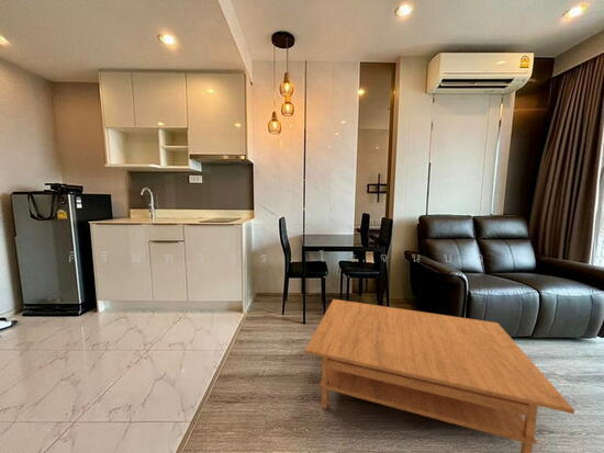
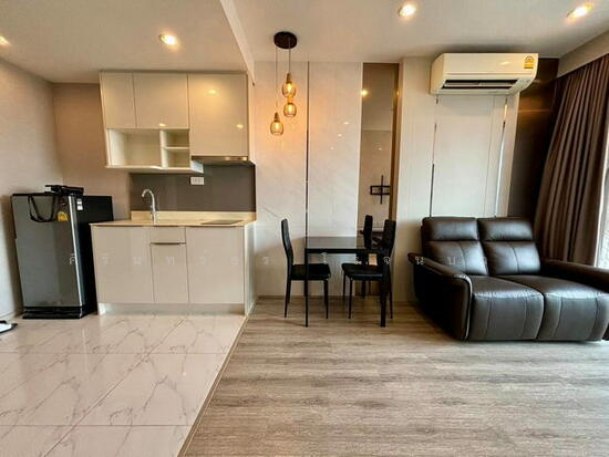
- coffee table (410, 363)
